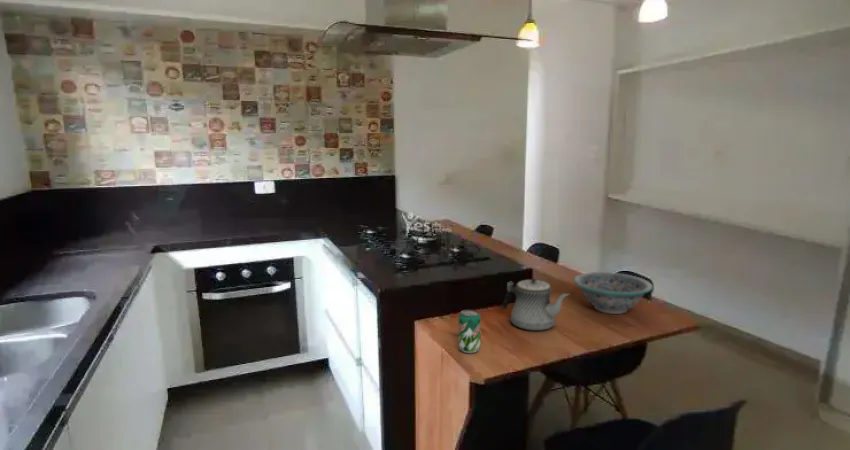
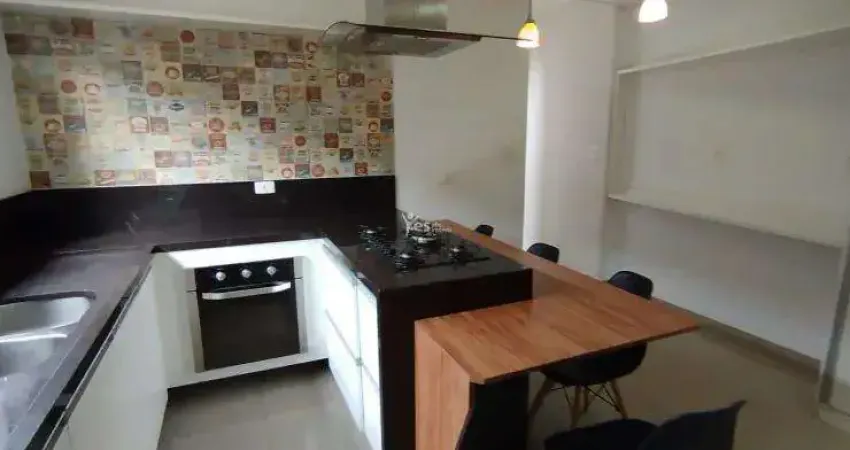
- beverage can (469, 331)
- teapot (534, 301)
- decorative bowl (611, 295)
